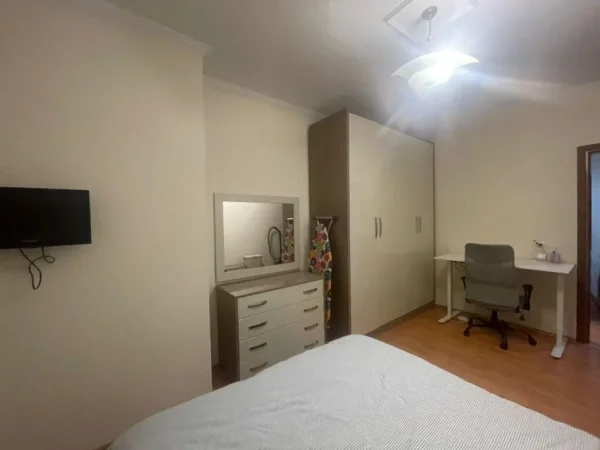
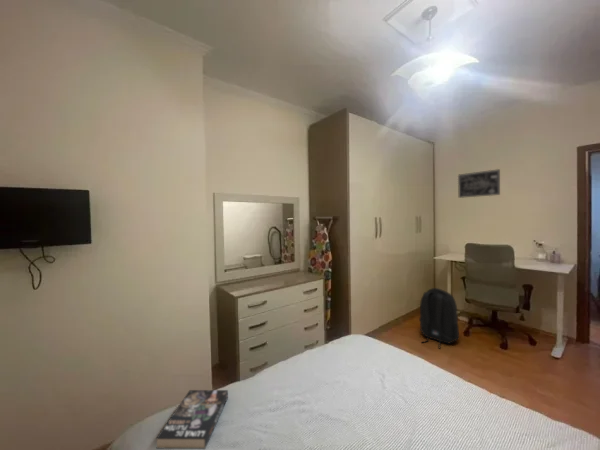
+ wall art (478, 184)
+ backpack (437, 314)
+ book (196, 415)
